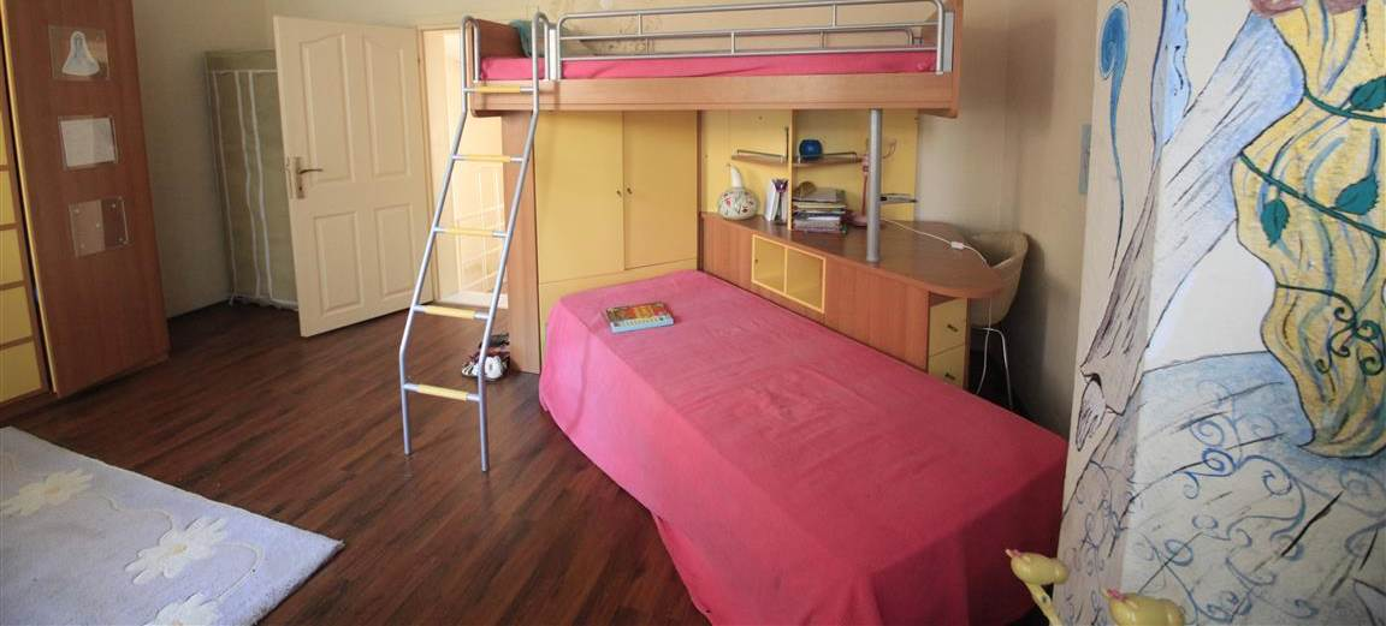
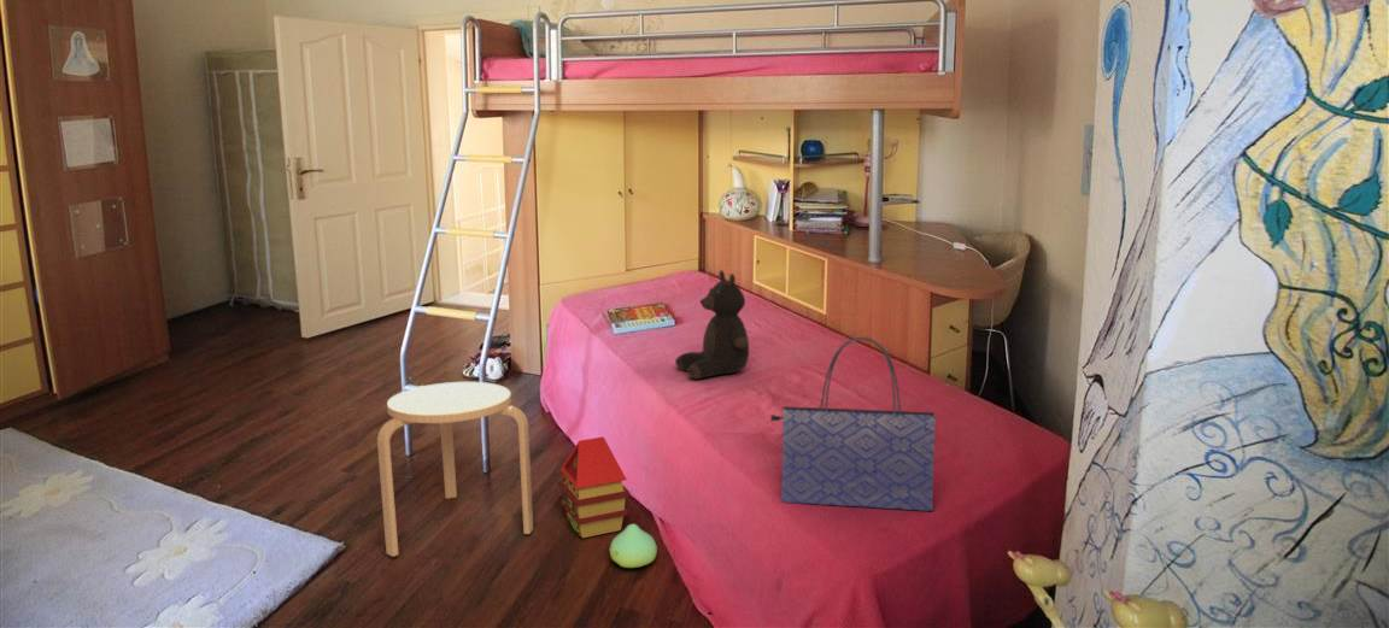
+ toy house (592, 482)
+ stool (452, 459)
+ tote bag (850, 418)
+ teddy bear (713, 323)
+ plush toy (633, 544)
